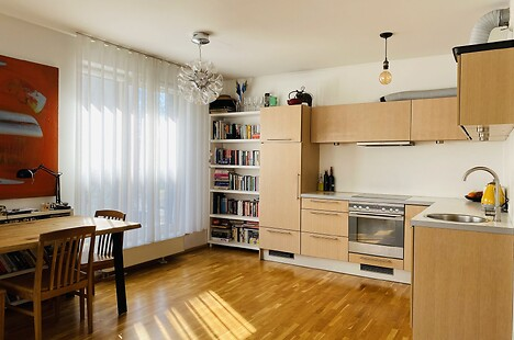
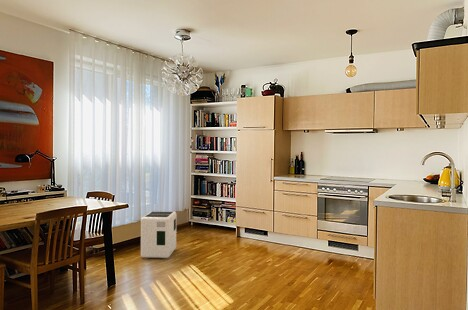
+ air purifier (159, 234)
